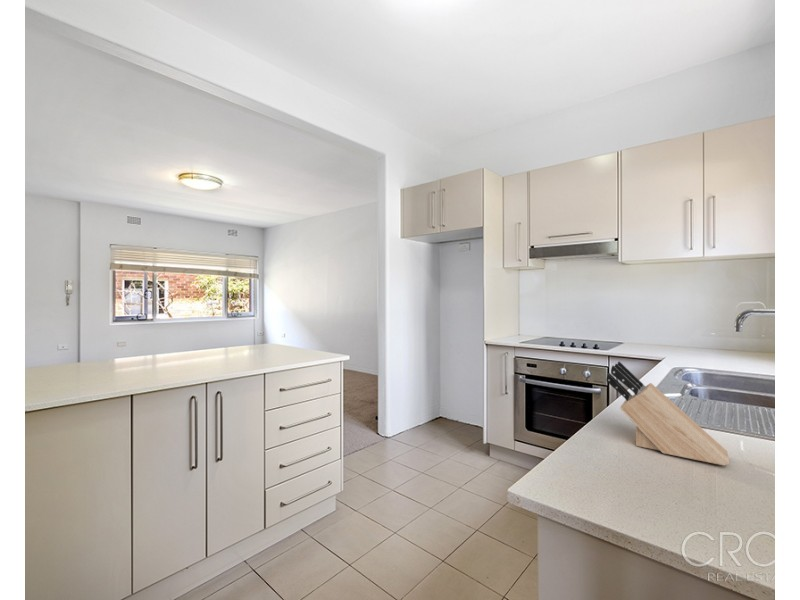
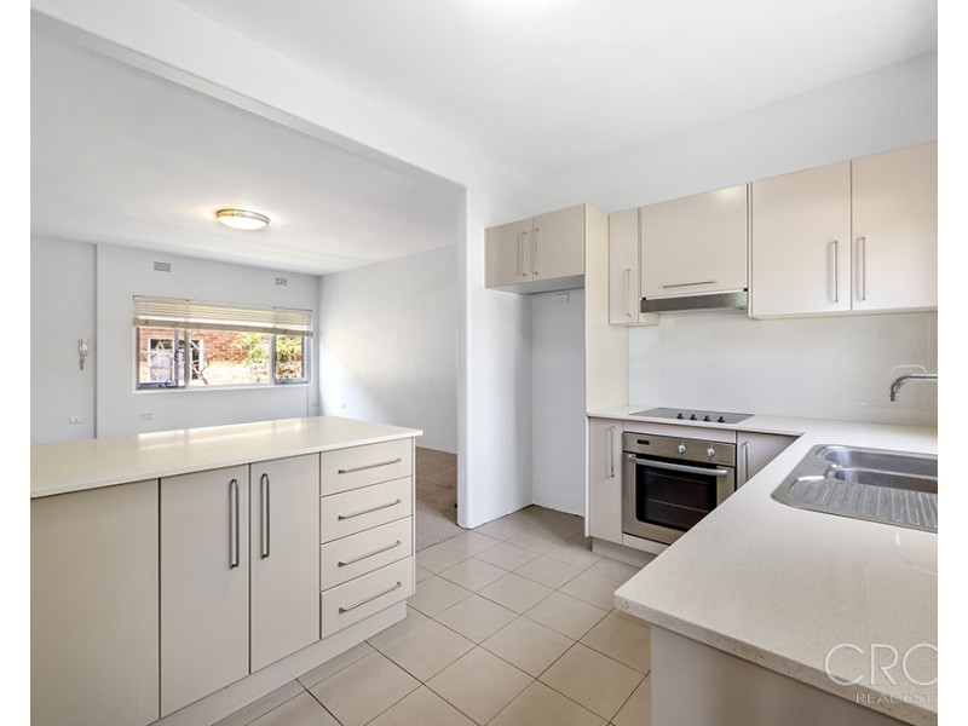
- knife block (662, 407)
